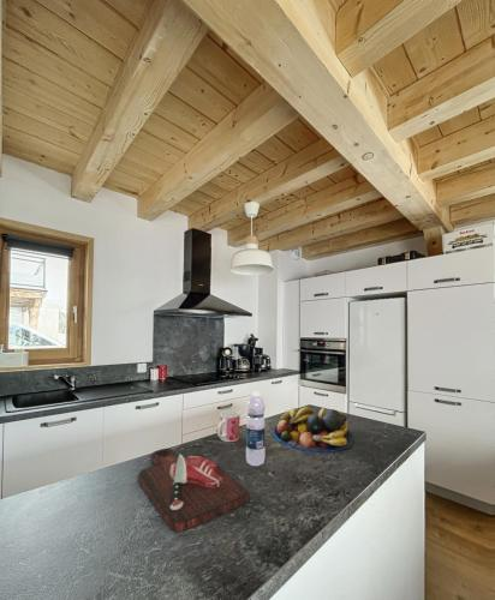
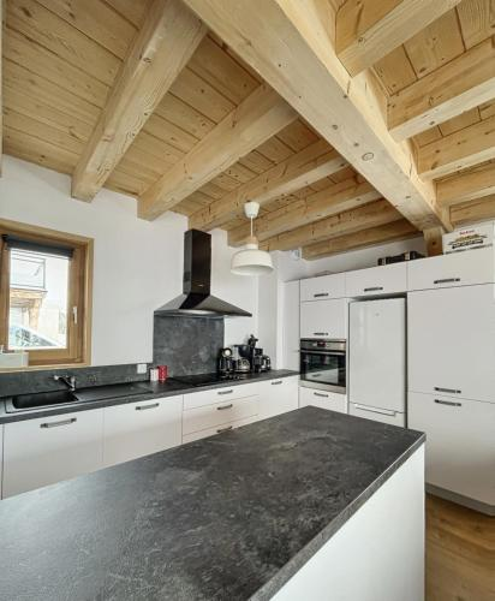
- cutting board (183, 473)
- water bottle (255, 427)
- mug (226, 426)
- fruit bowl (311, 420)
